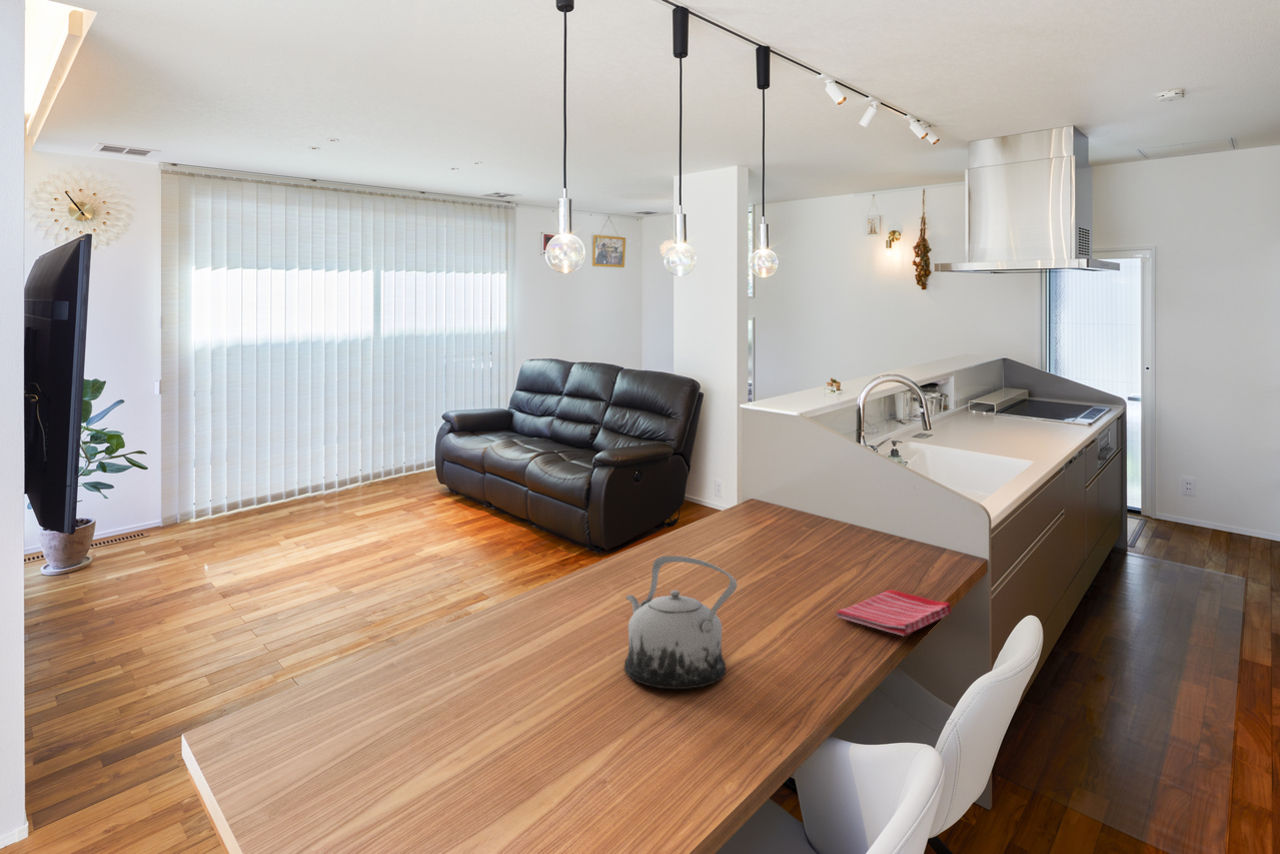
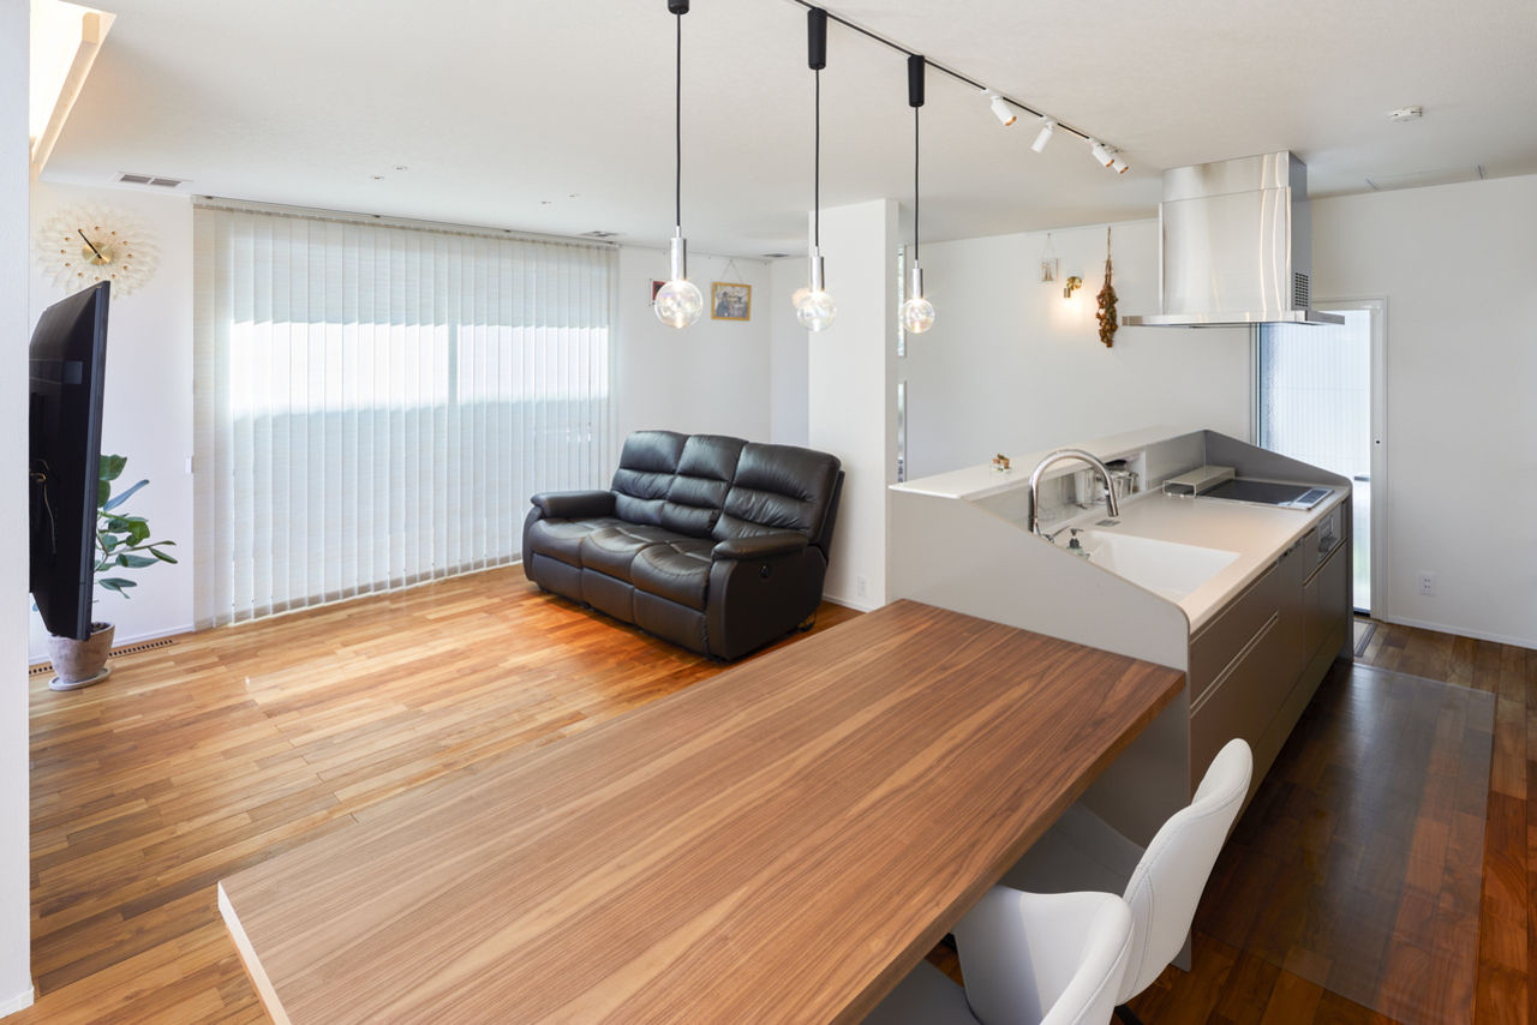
- teapot (668, 613)
- dish towel (894, 610)
